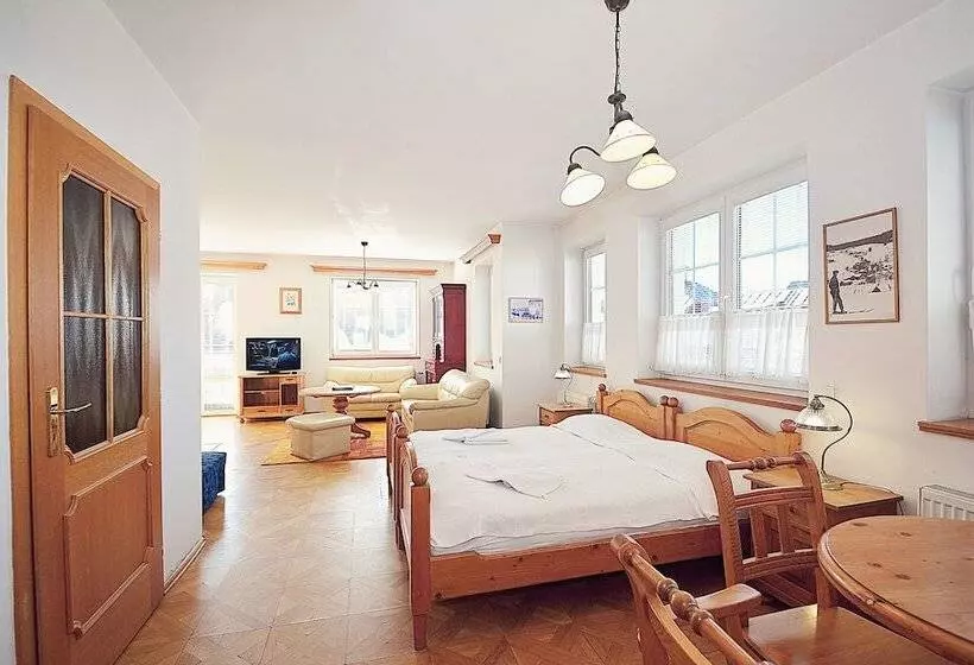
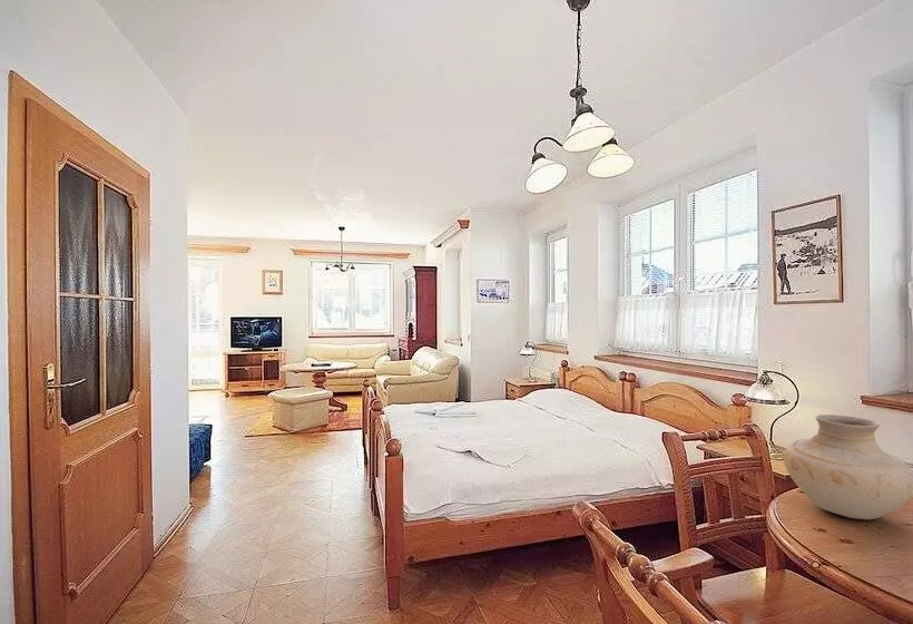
+ vase (845, 465)
